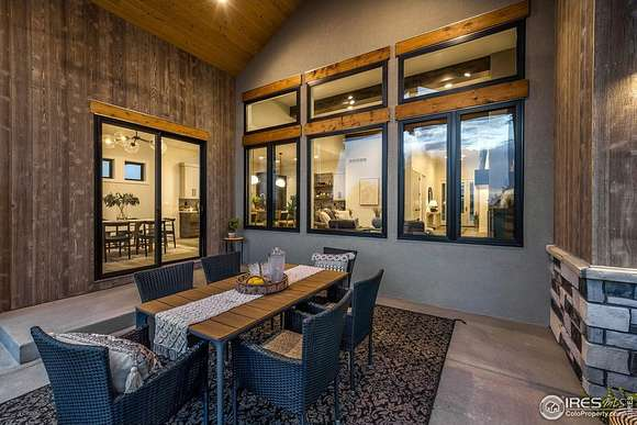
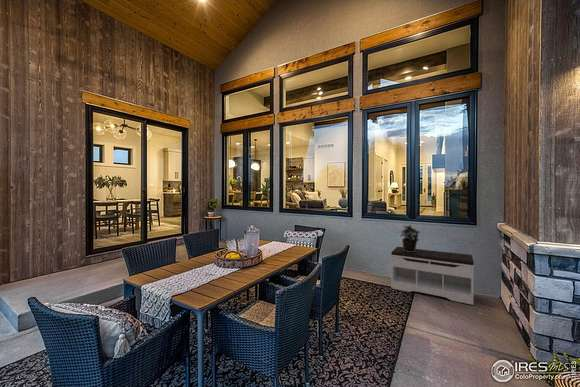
+ bench (430, 271)
+ potted plant (410, 237)
